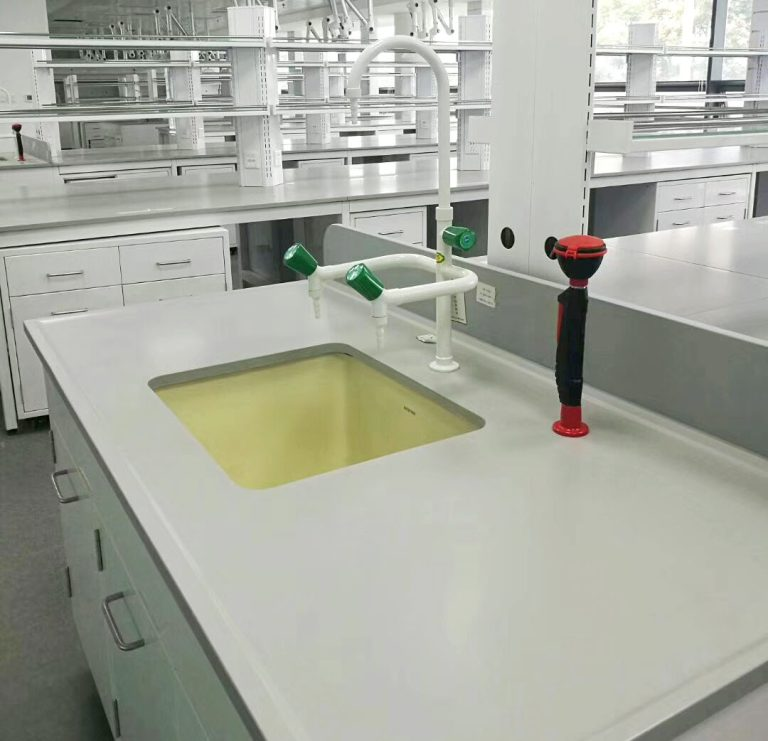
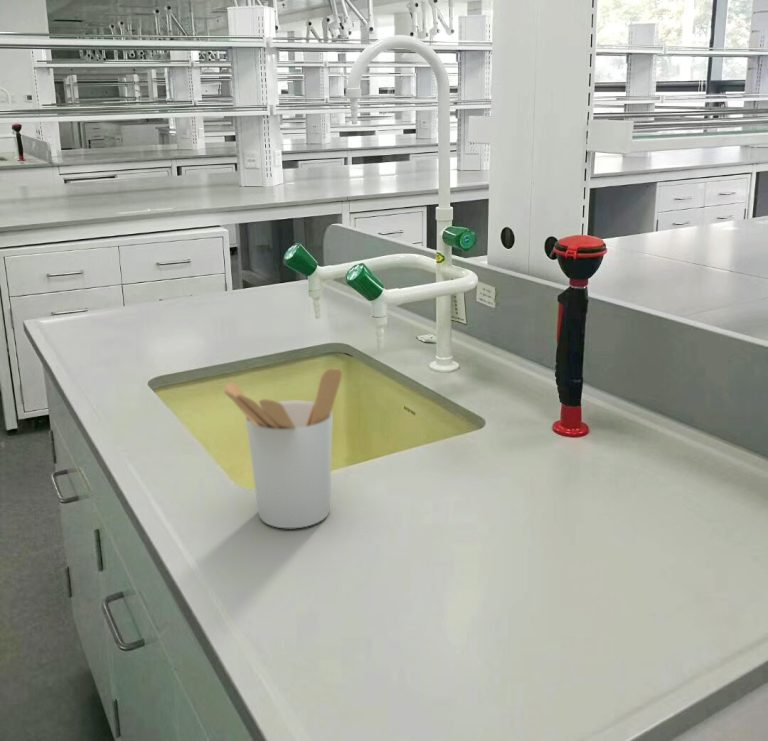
+ utensil holder (281, 448)
